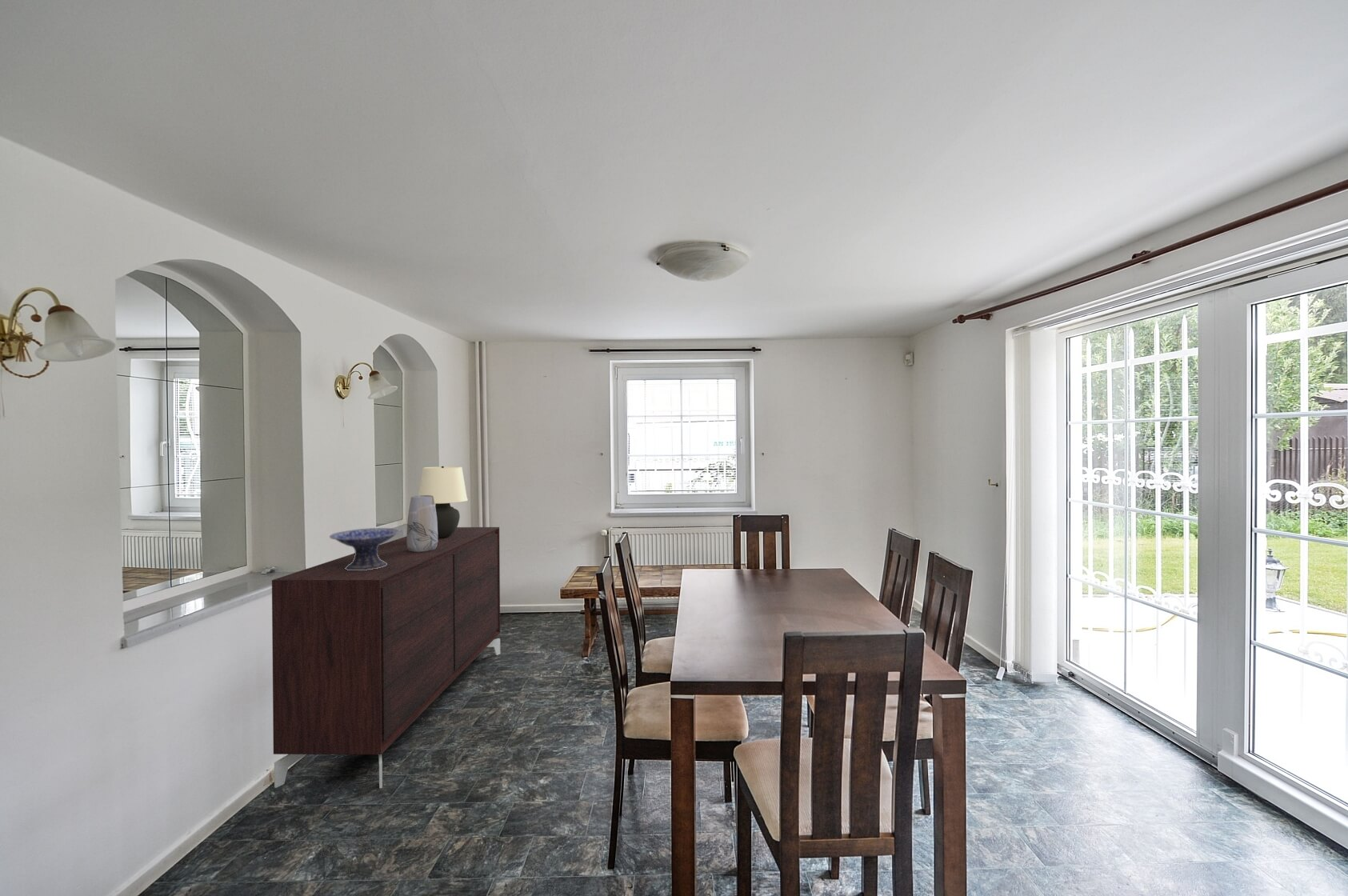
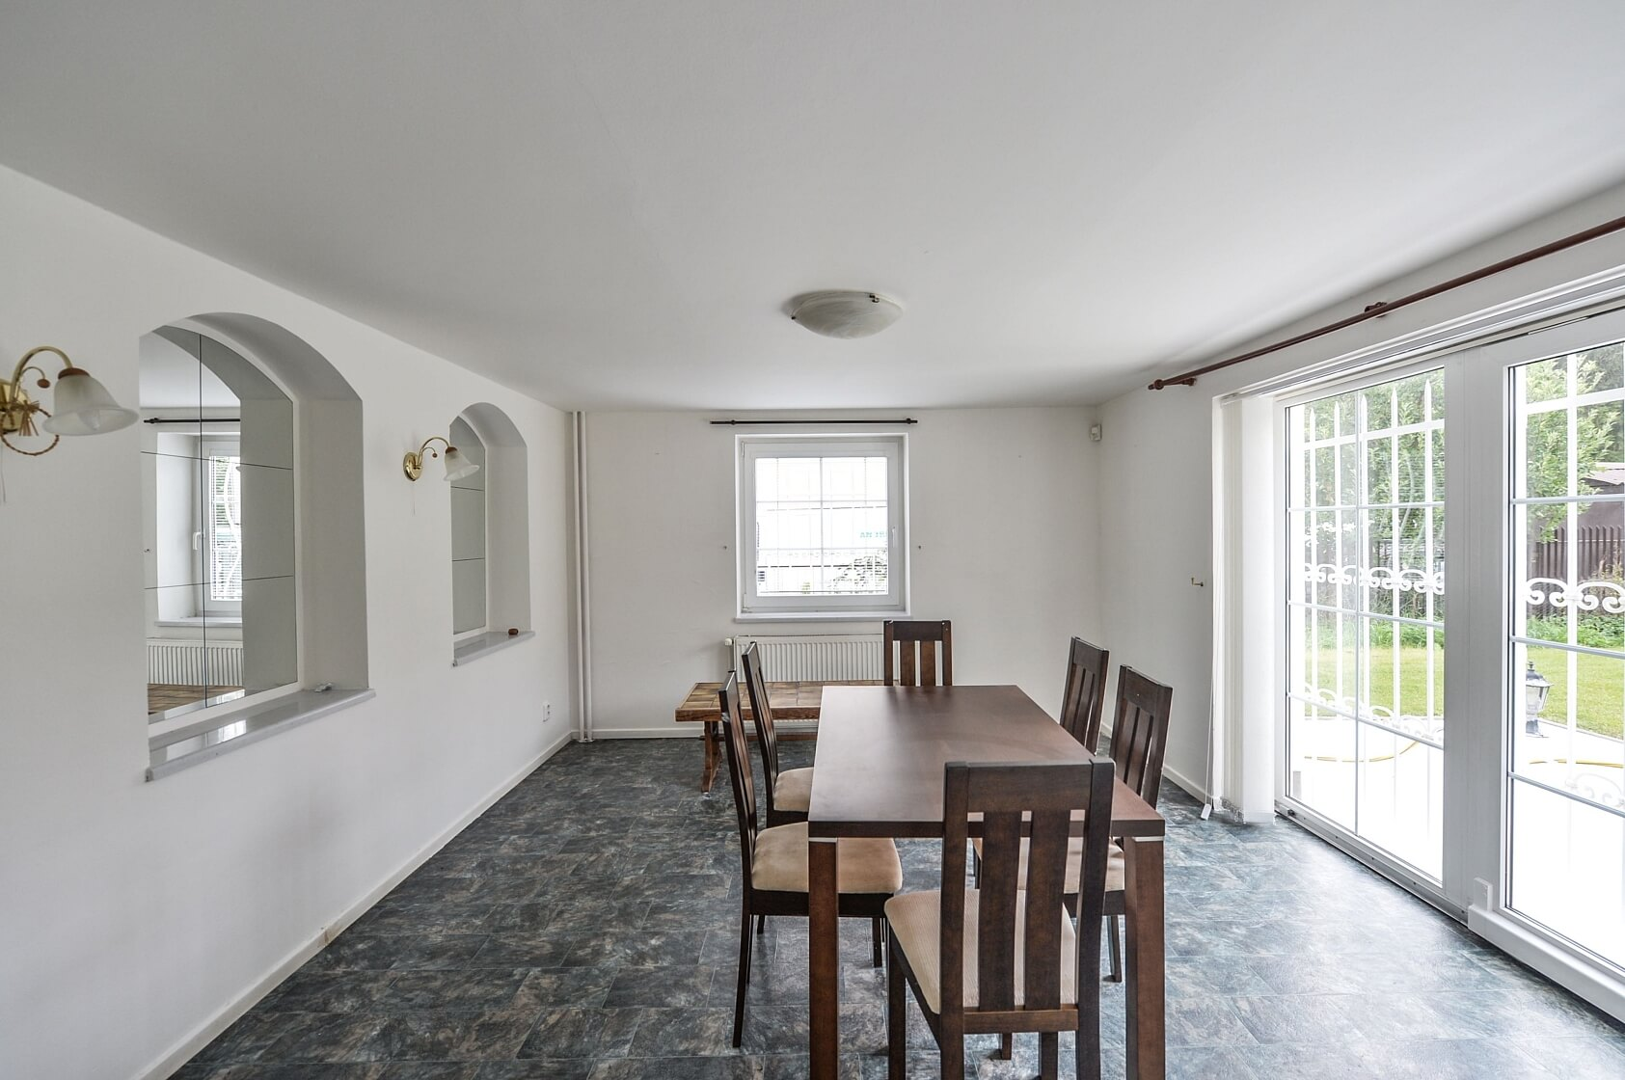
- table lamp (442, 502)
- vase (422, 522)
- sideboard (414, 626)
- decorative bowl (366, 549)
